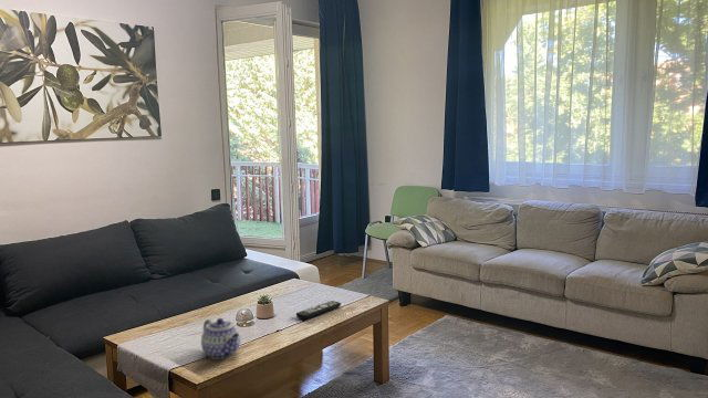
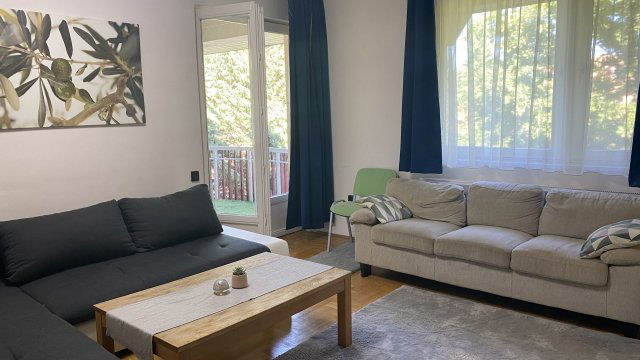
- teapot (220, 336)
- remote control (319, 310)
